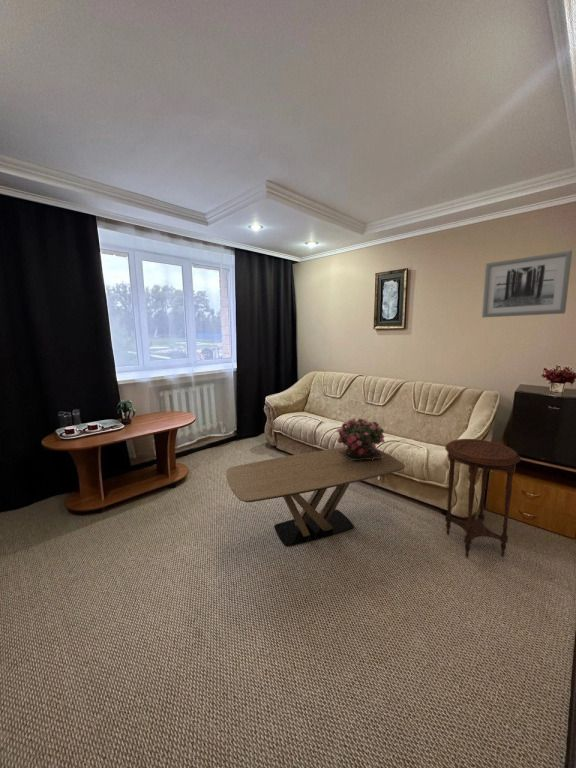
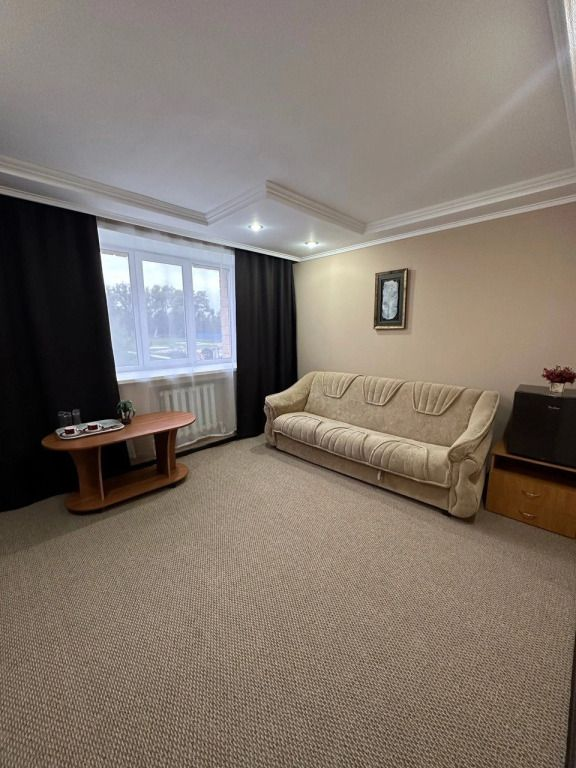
- side table (473, 497)
- wall art (523, 287)
- potted flower (360, 436)
- coffee table (316, 497)
